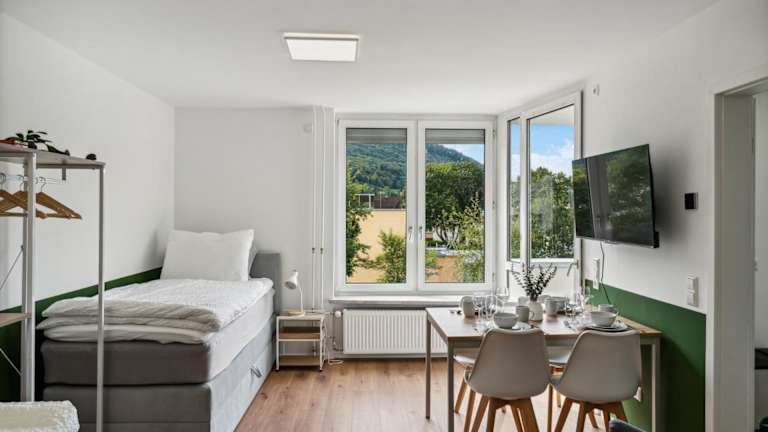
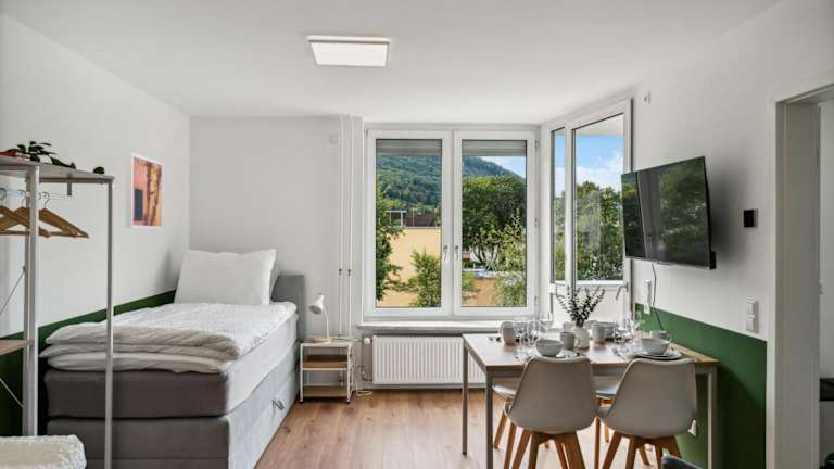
+ wall art (146, 193)
